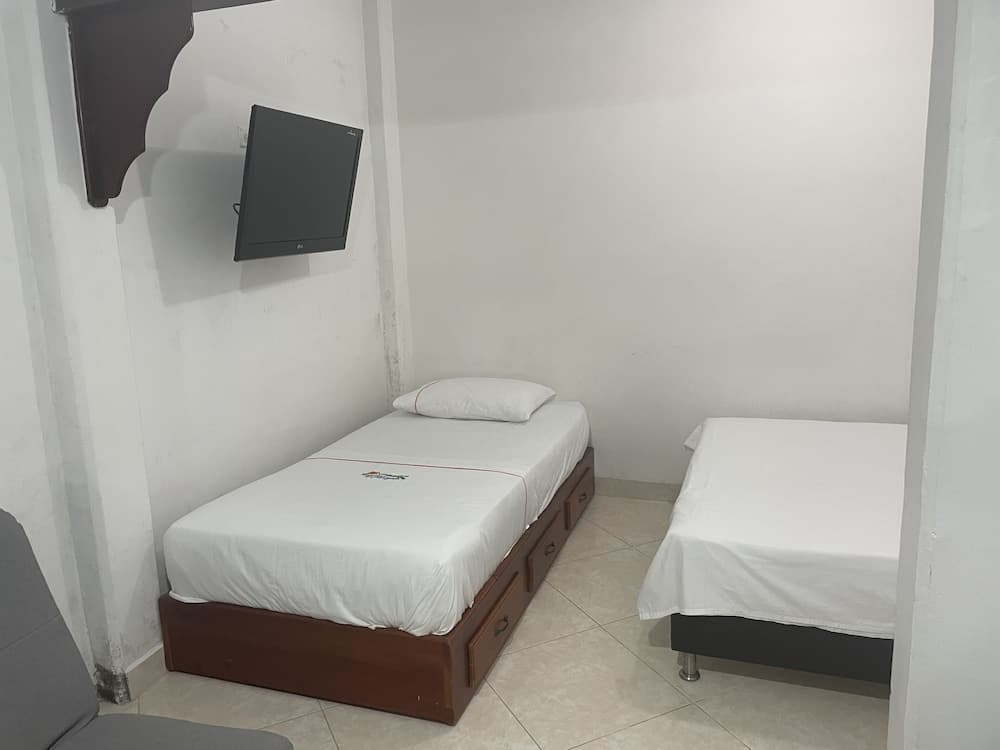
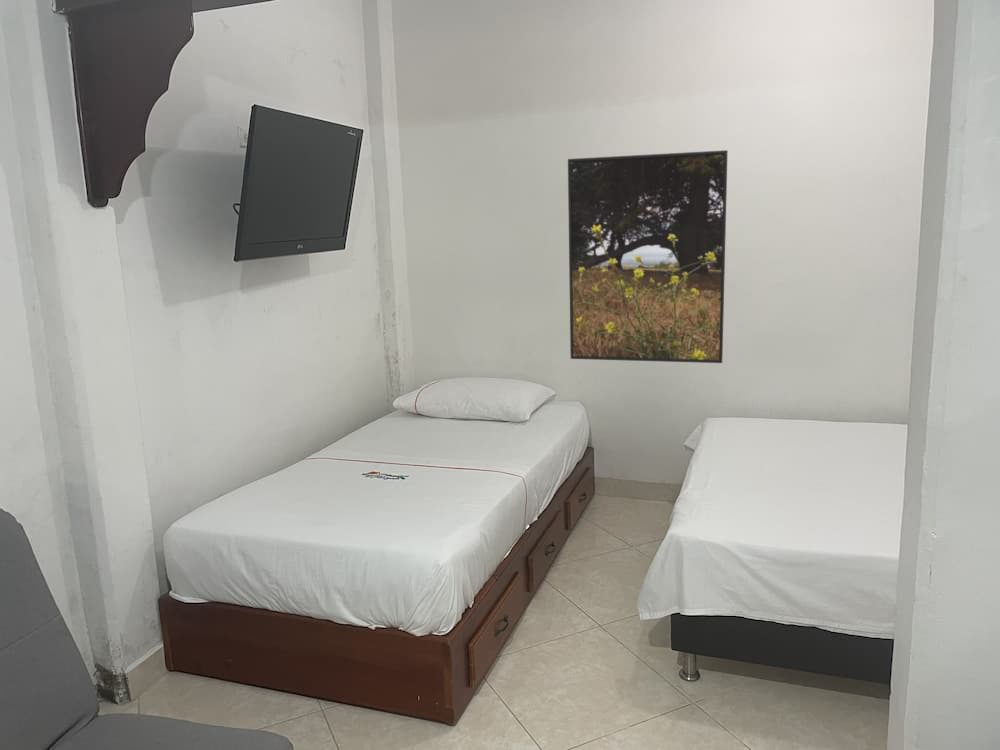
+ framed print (644, 260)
